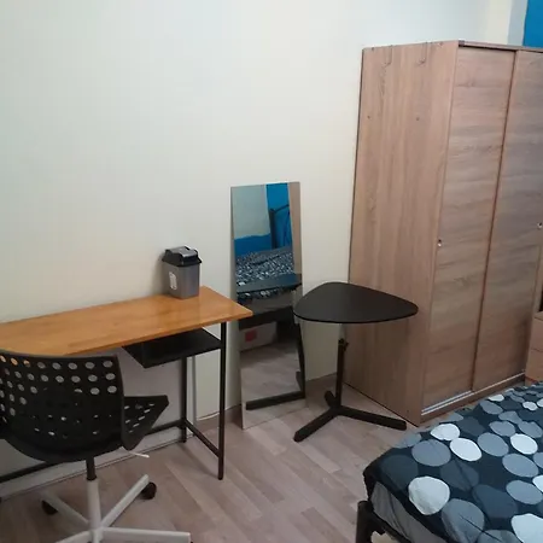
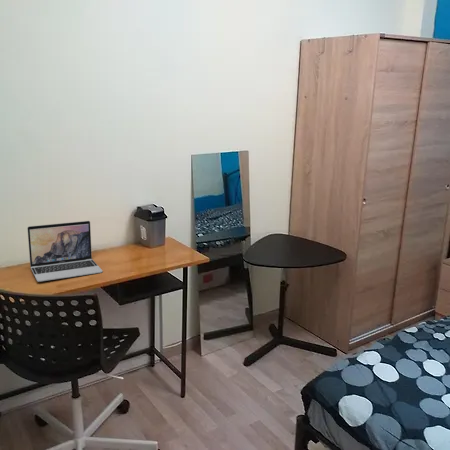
+ laptop (65, 249)
